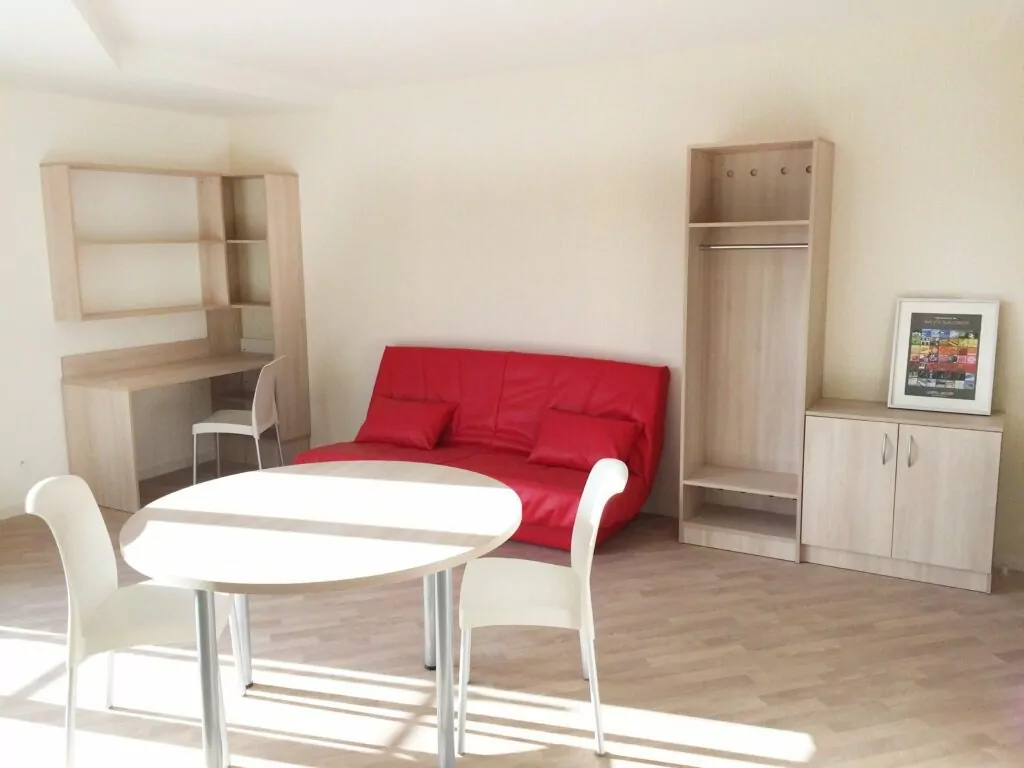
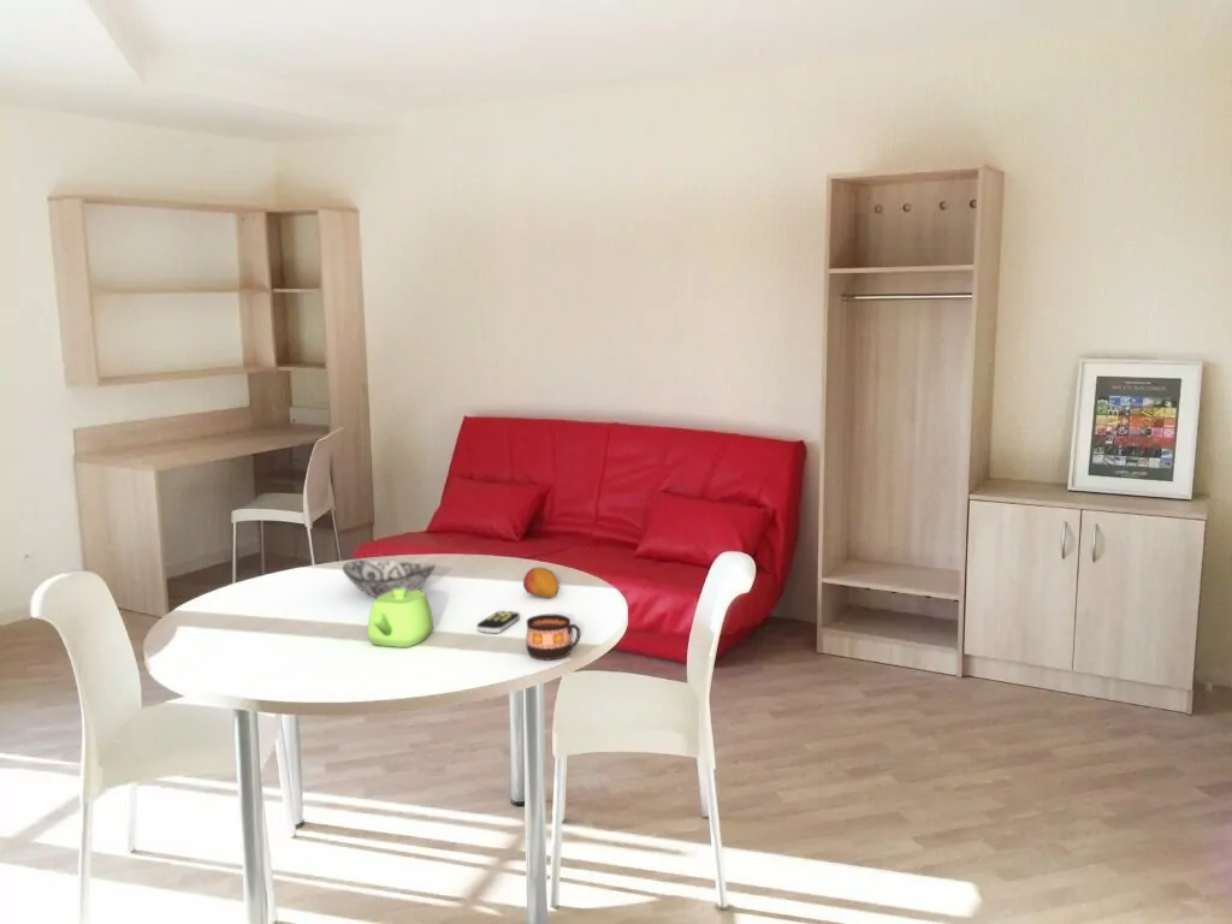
+ fruit (541, 581)
+ remote control (498, 621)
+ decorative bowl (389, 580)
+ teapot (398, 614)
+ cup (550, 638)
